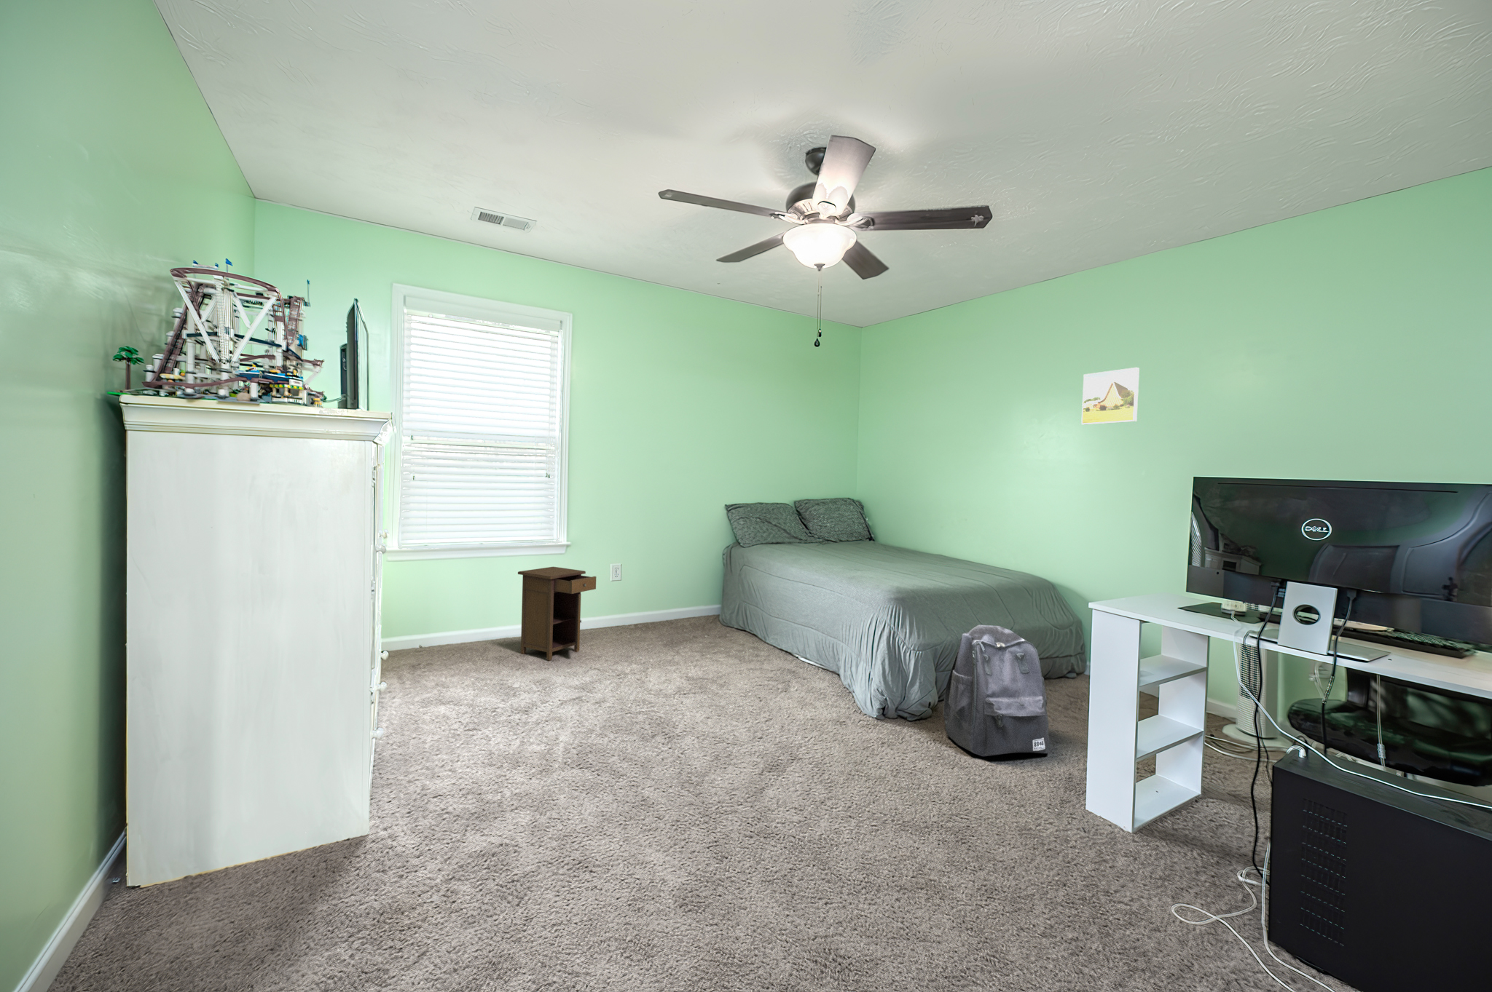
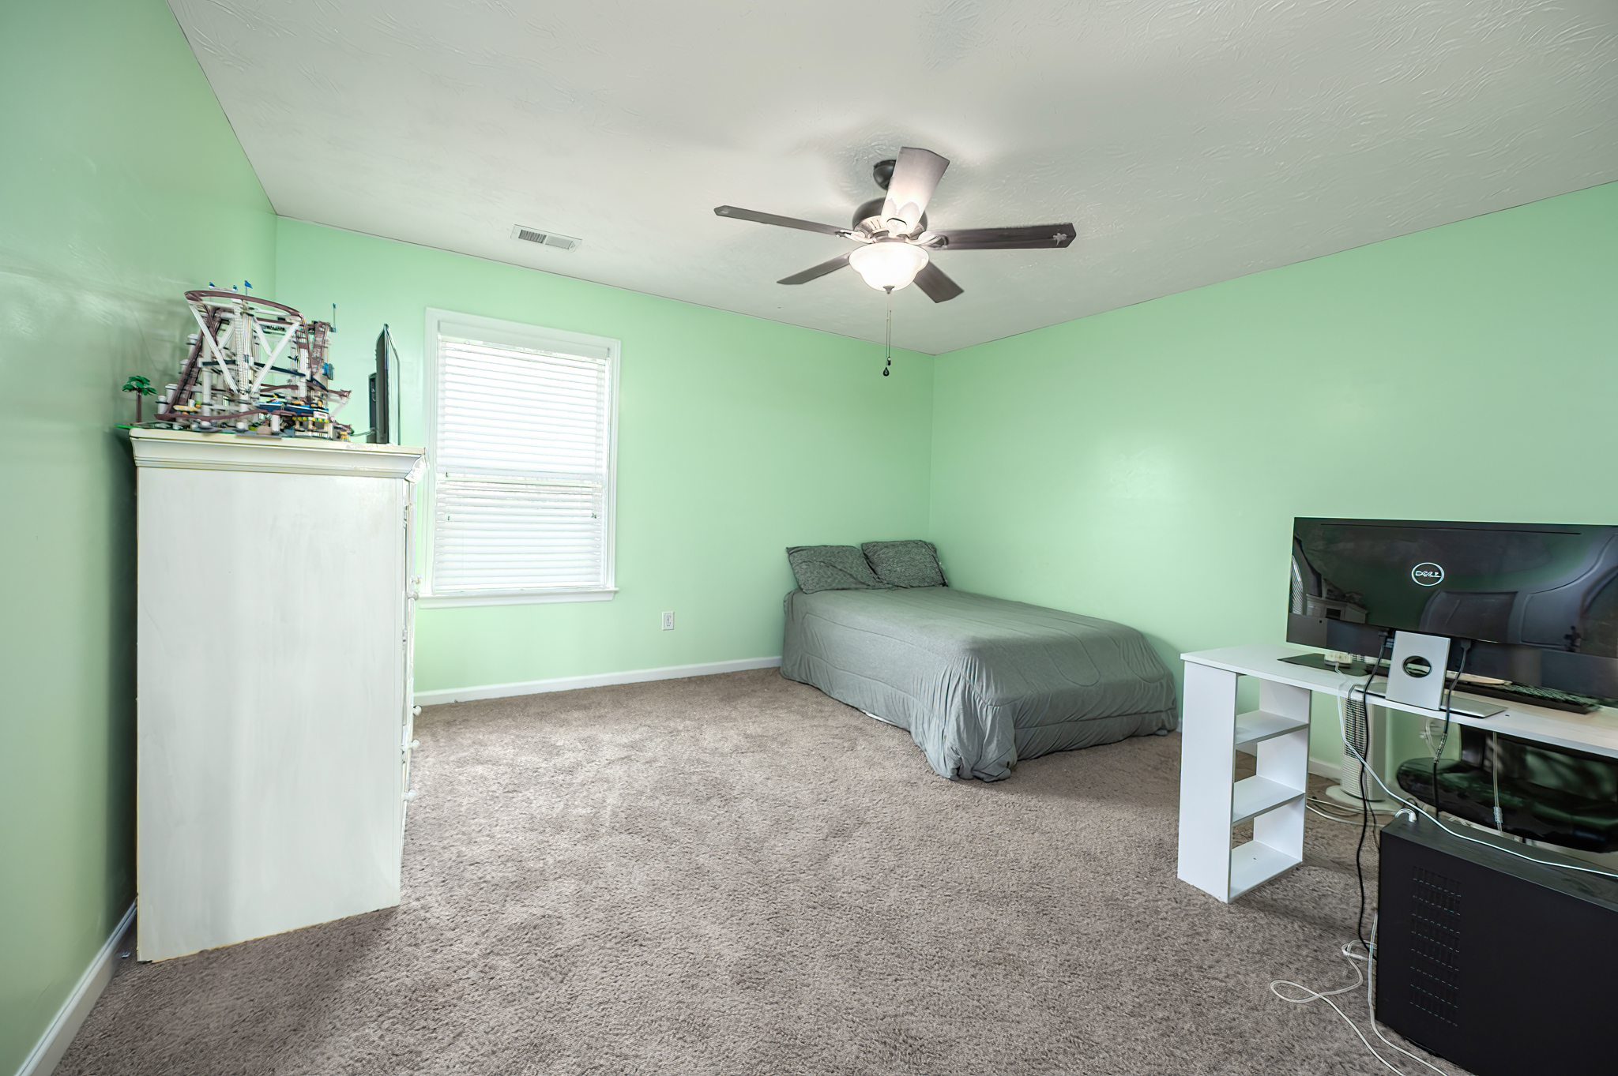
- backpack (996, 685)
- nightstand (558, 613)
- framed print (1109, 396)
